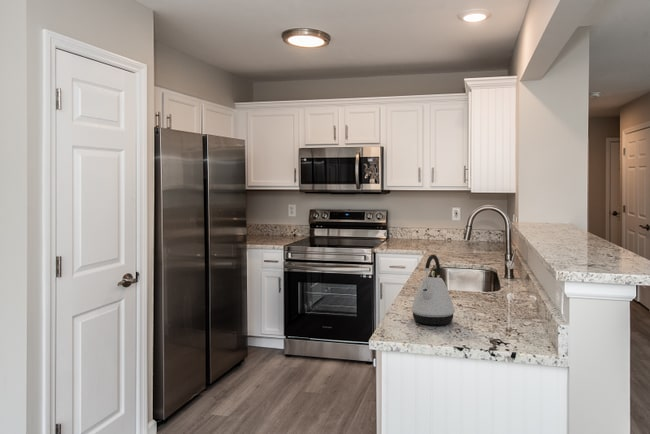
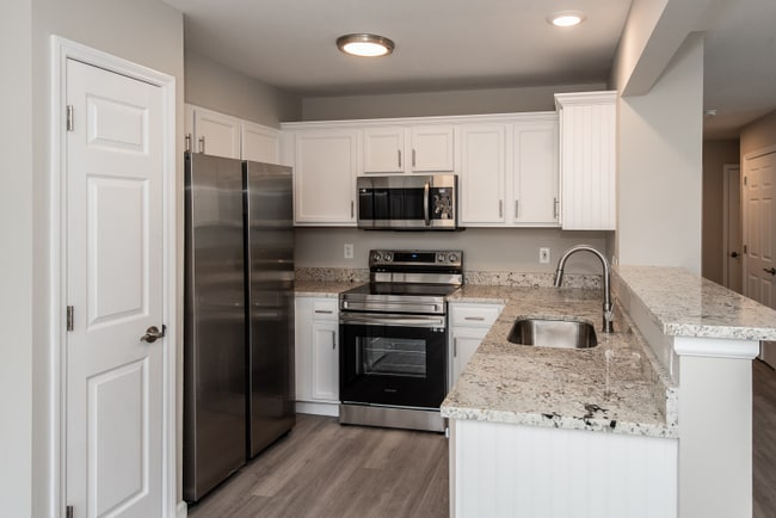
- kettle (432, 288)
